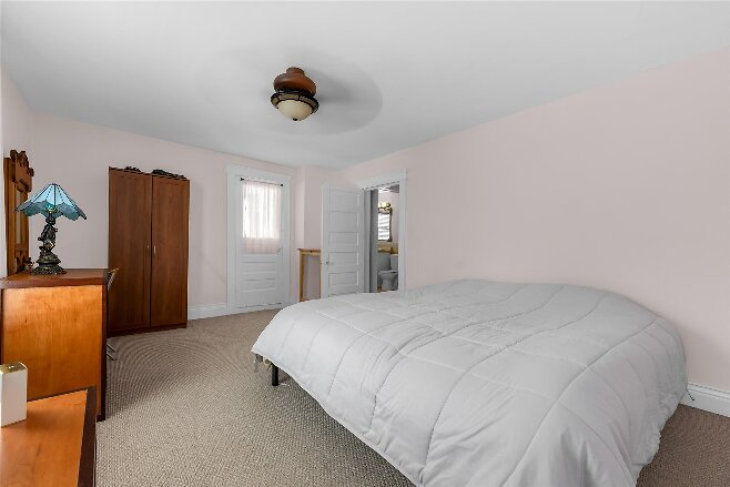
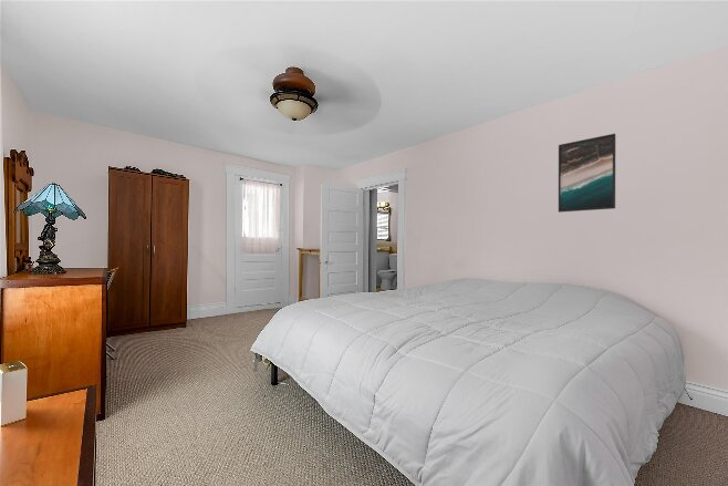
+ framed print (585, 175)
